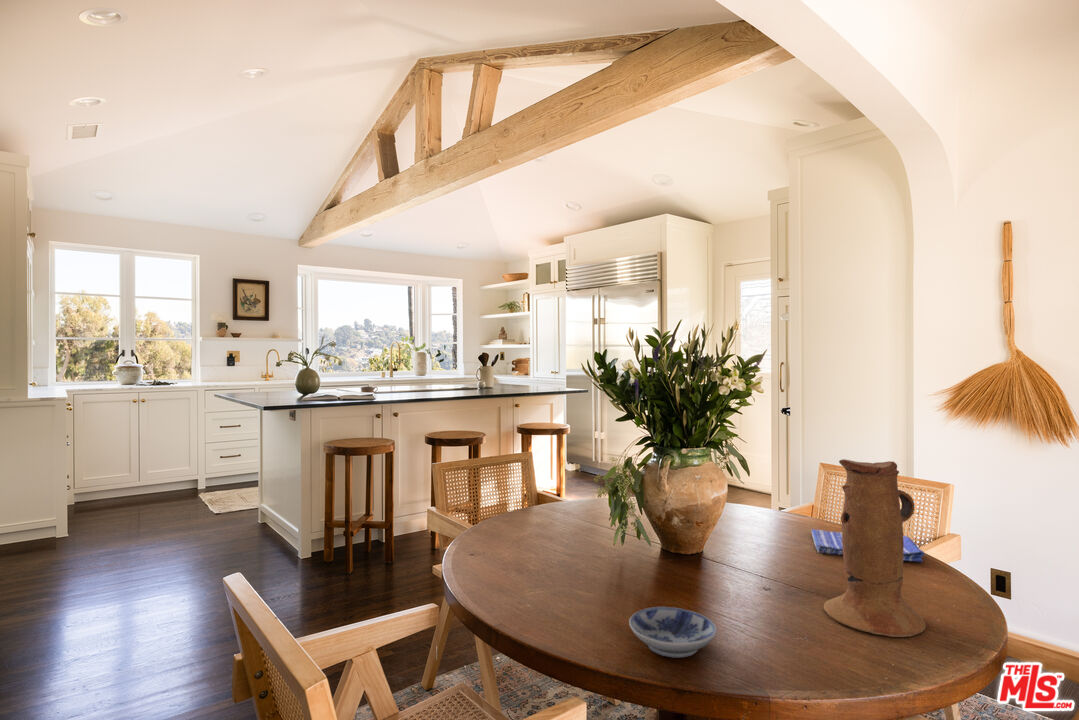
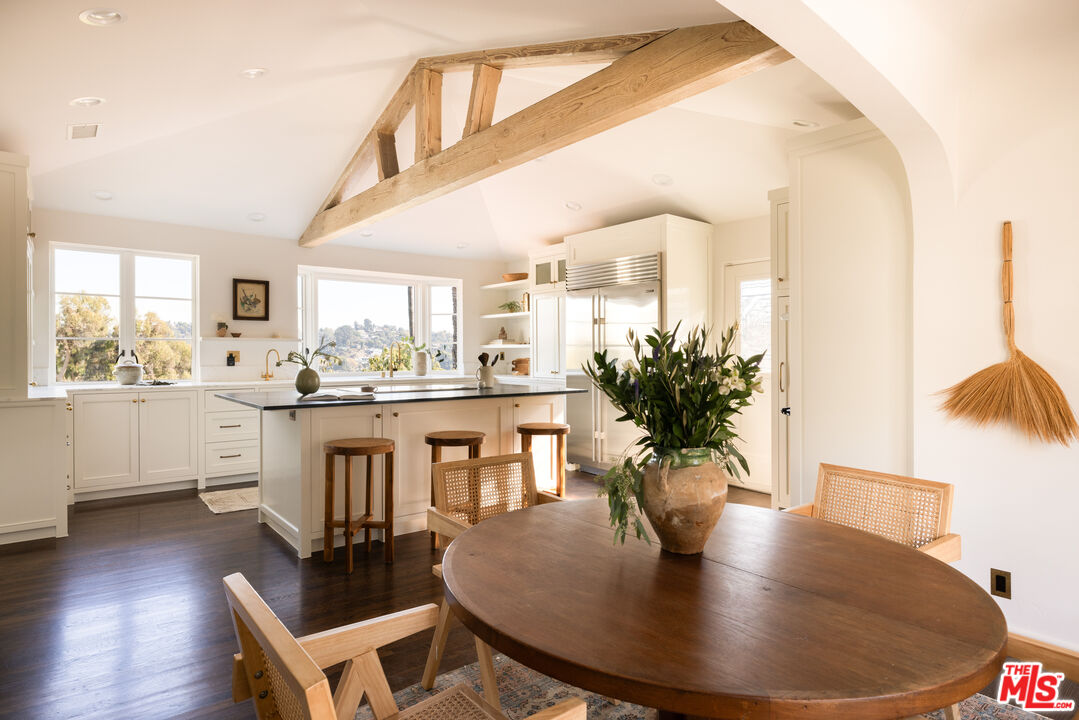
- bowl (672, 634)
- ceramic pitcher (873, 538)
- dish towel (842, 548)
